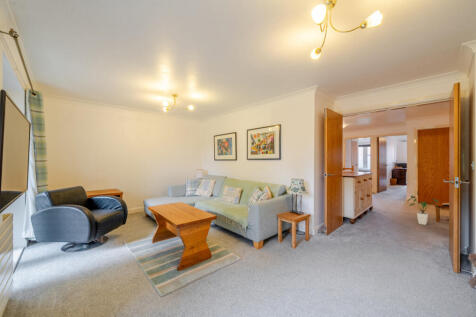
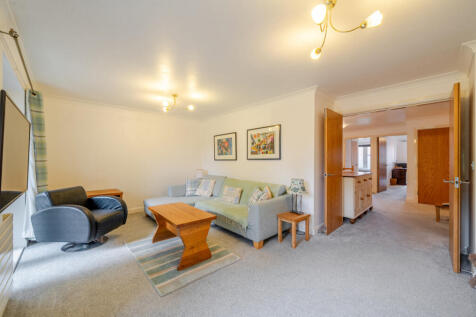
- house plant (422, 210)
